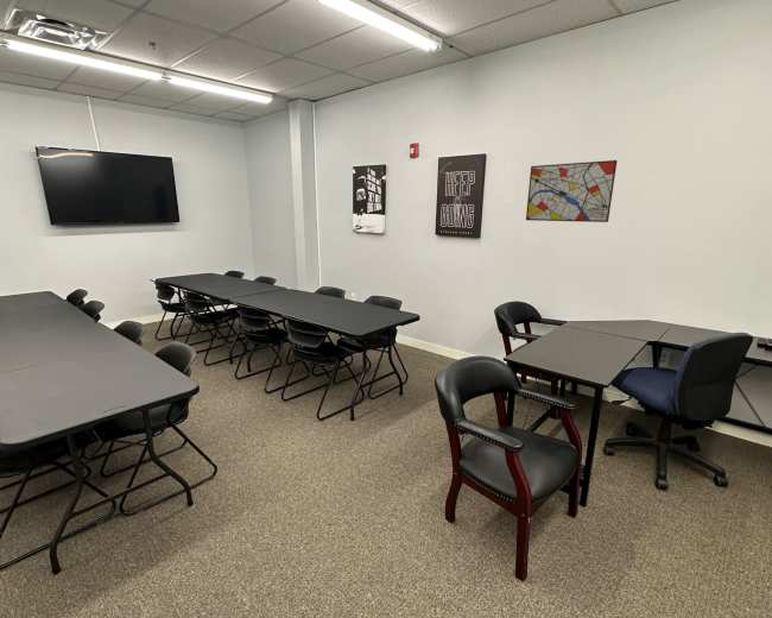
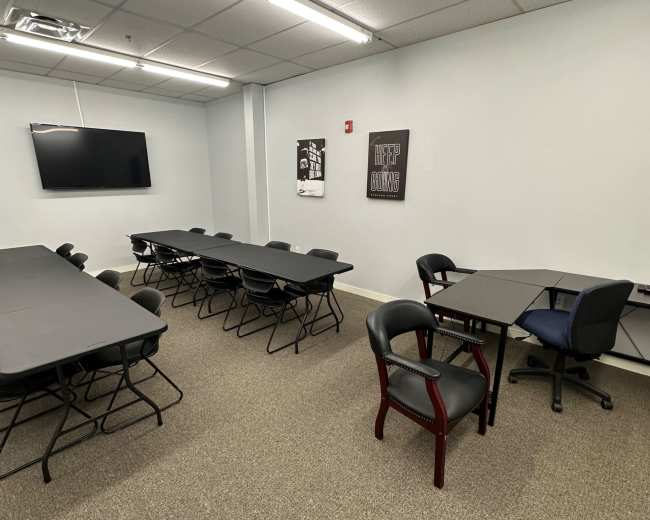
- wall art (567, 193)
